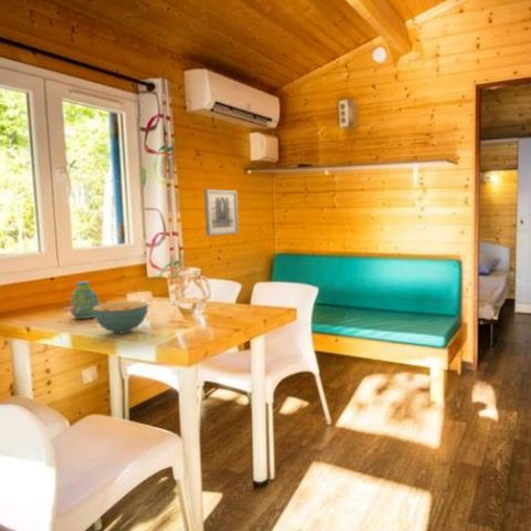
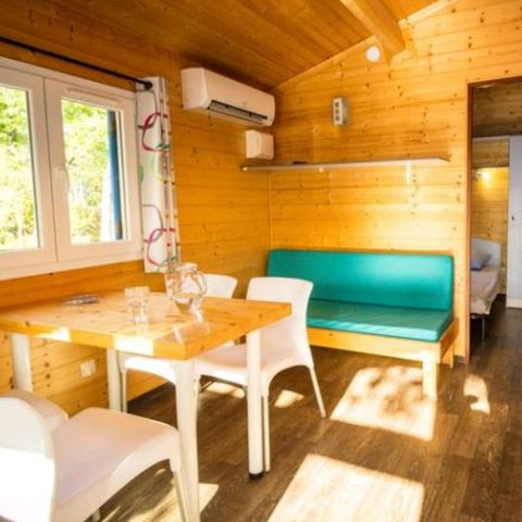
- wall art (221, 212)
- mug (83, 299)
- cereal bowl (121, 319)
